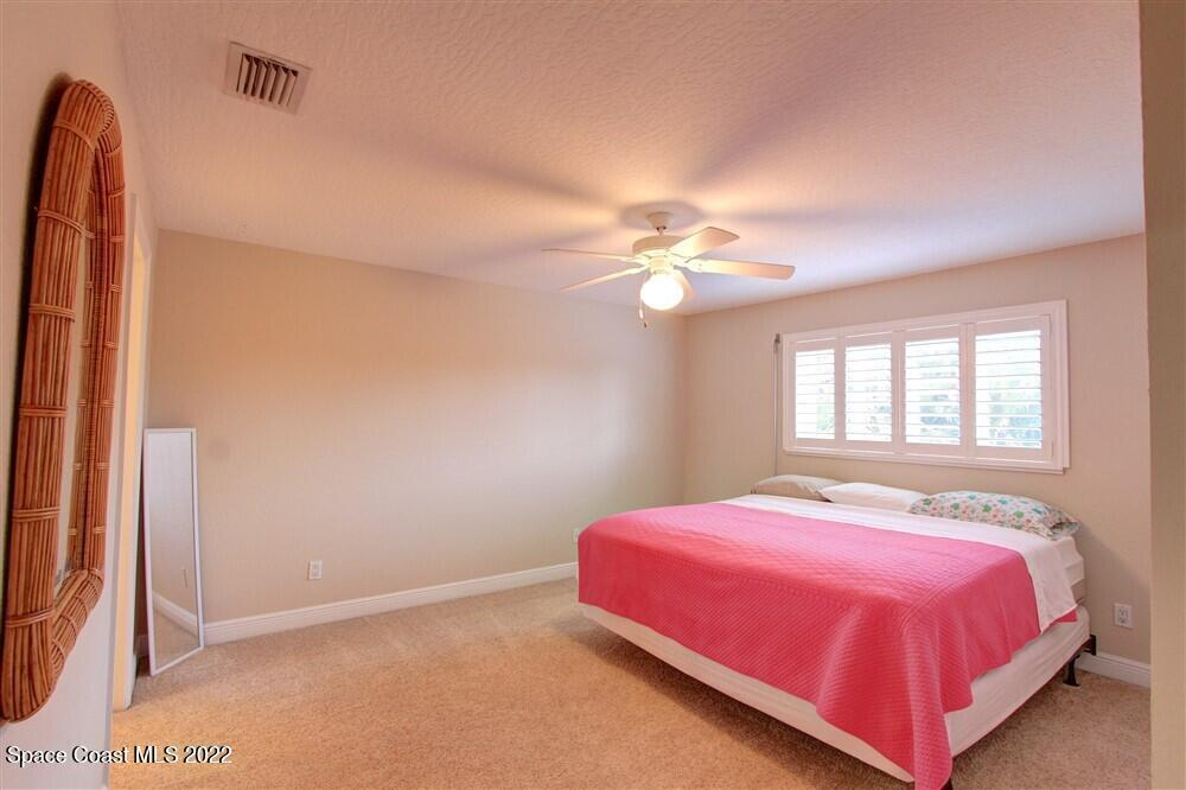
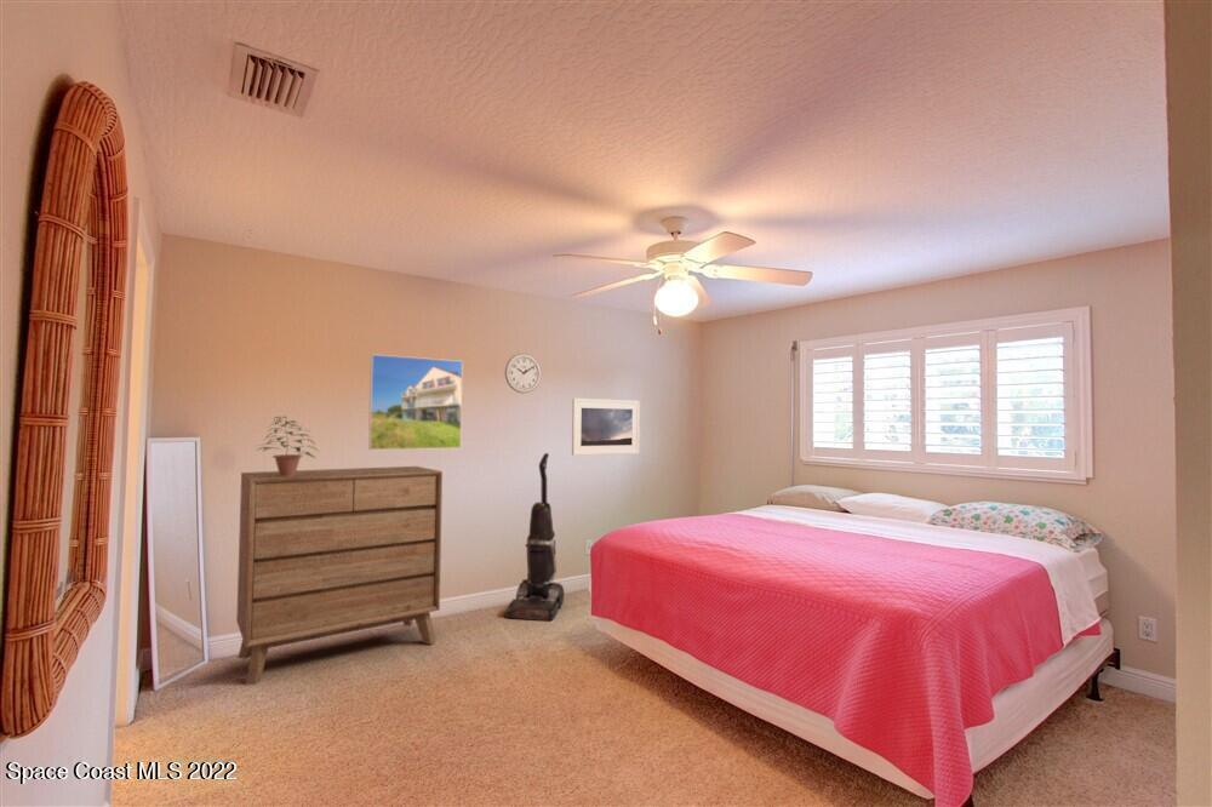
+ potted plant (288, 445)
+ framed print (606, 427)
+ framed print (417, 402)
+ wall clock (524, 373)
+ dresser (343, 560)
+ vacuum cleaner (537, 532)
